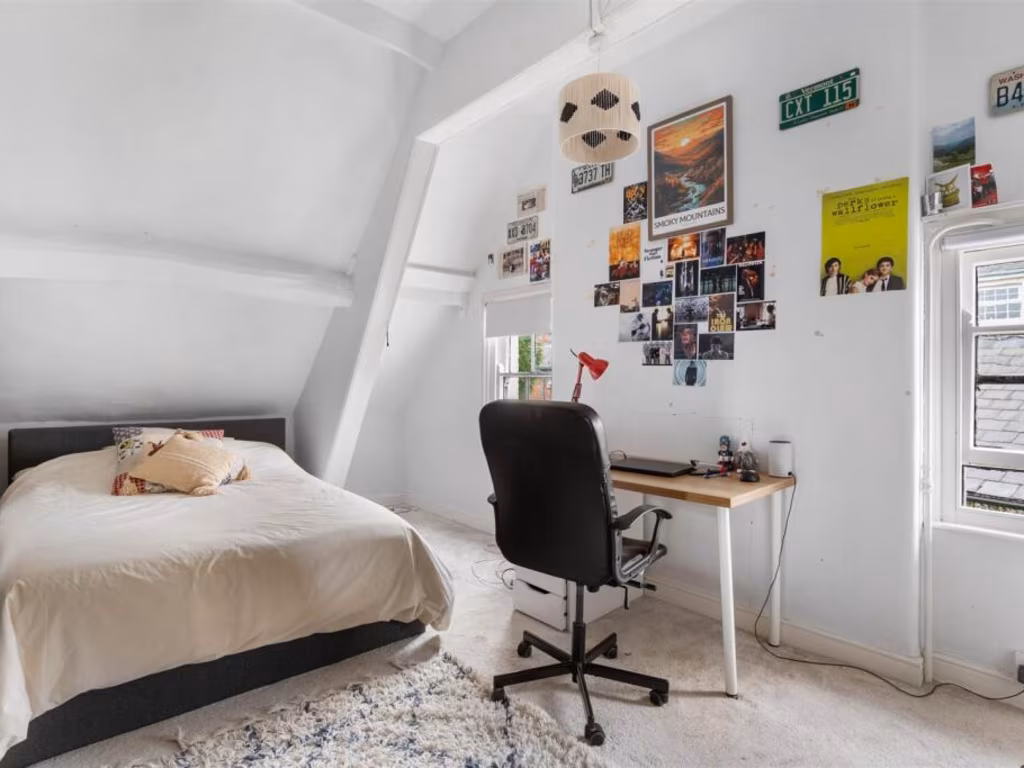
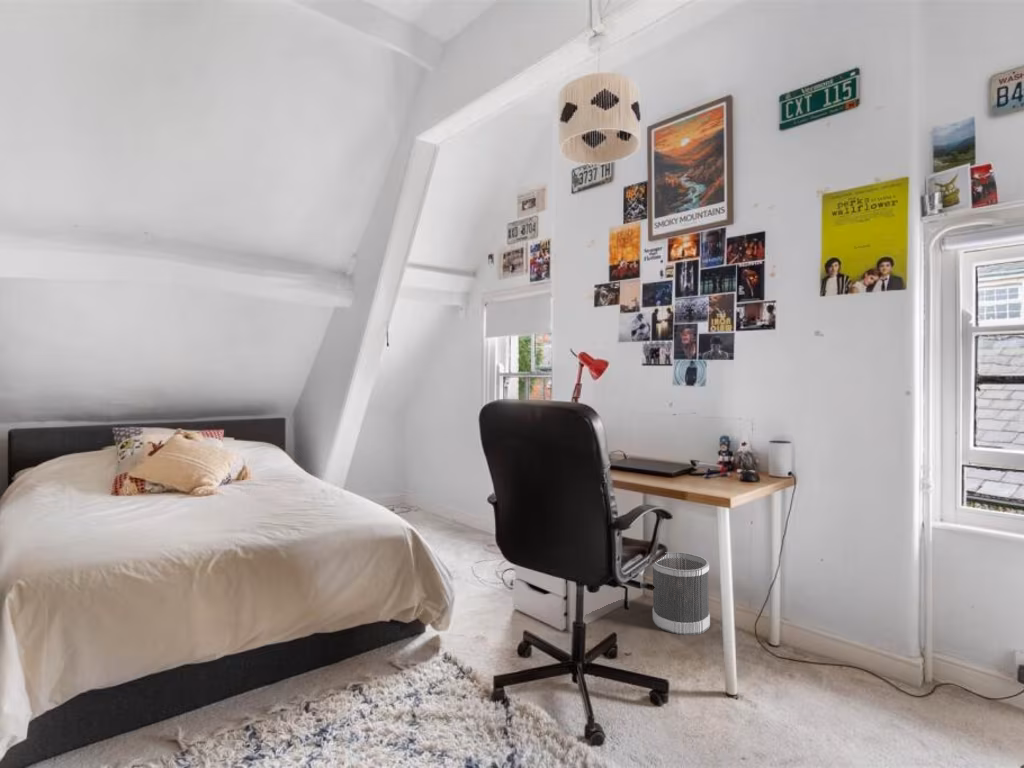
+ wastebasket (680, 591)
